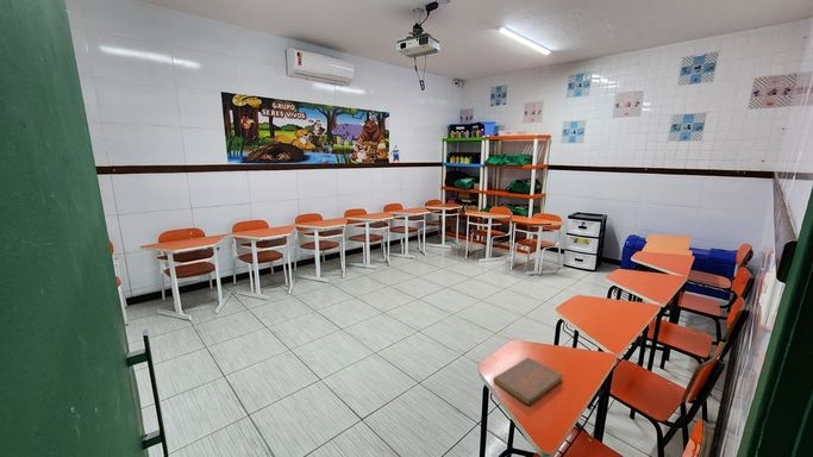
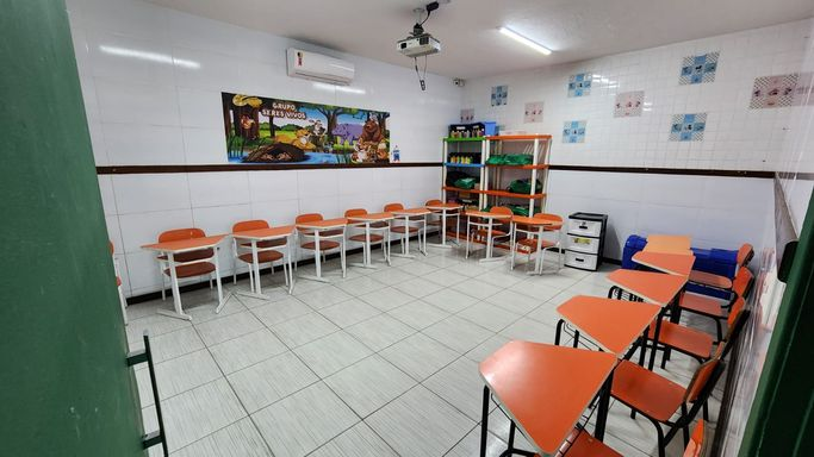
- notebook (527, 378)
